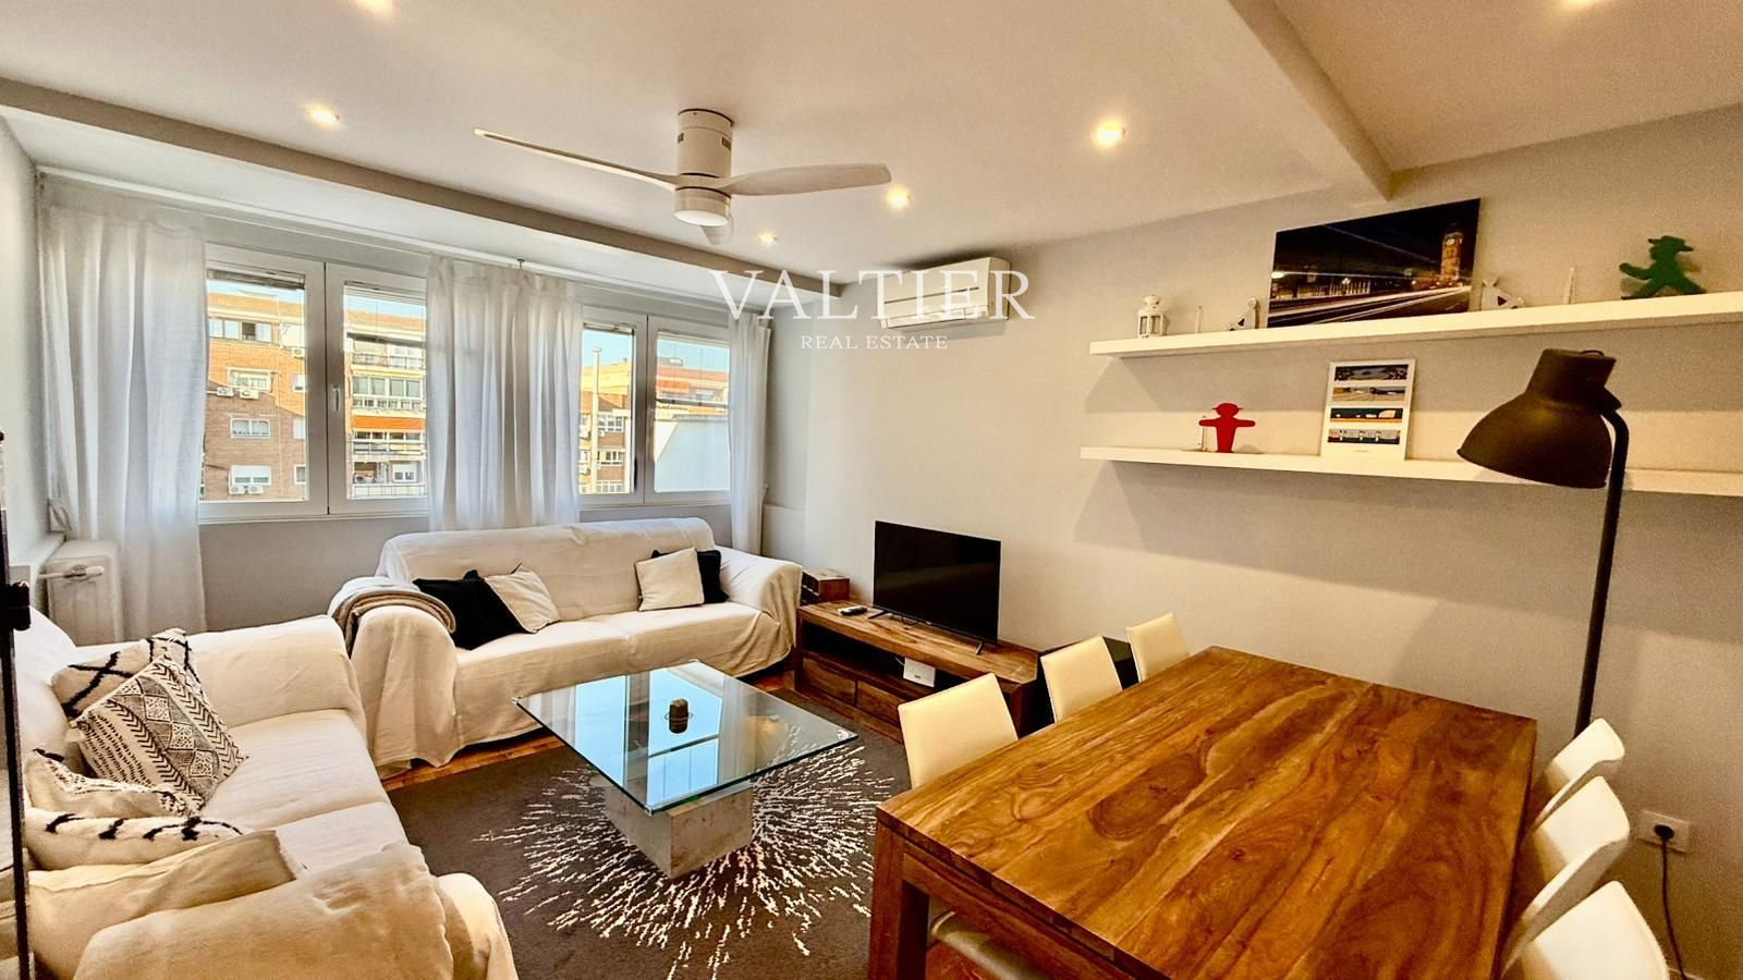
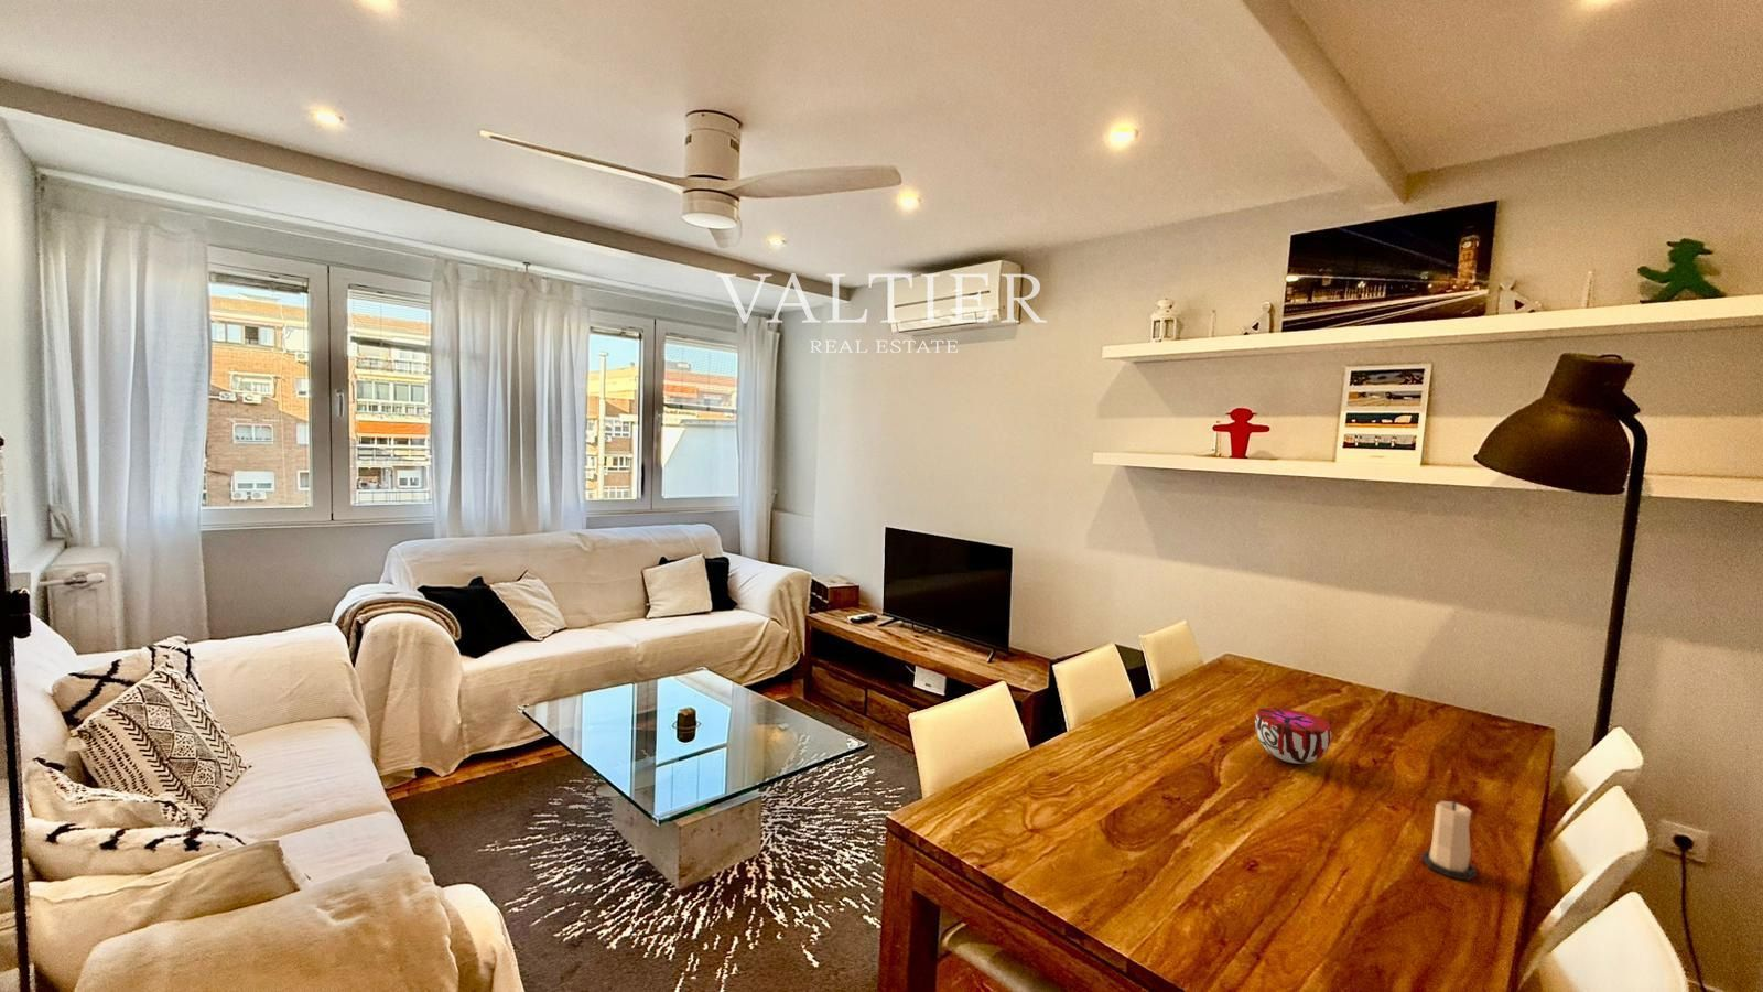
+ decorative bowl (1292, 739)
+ candle (1451, 833)
